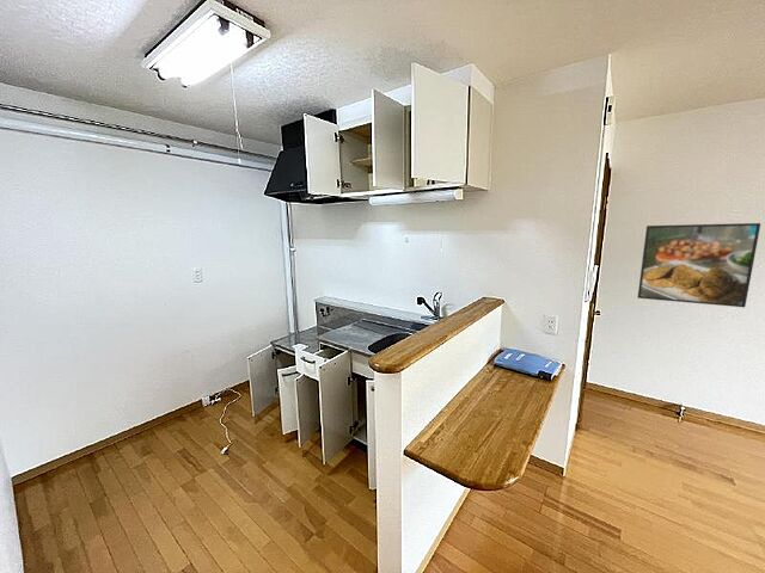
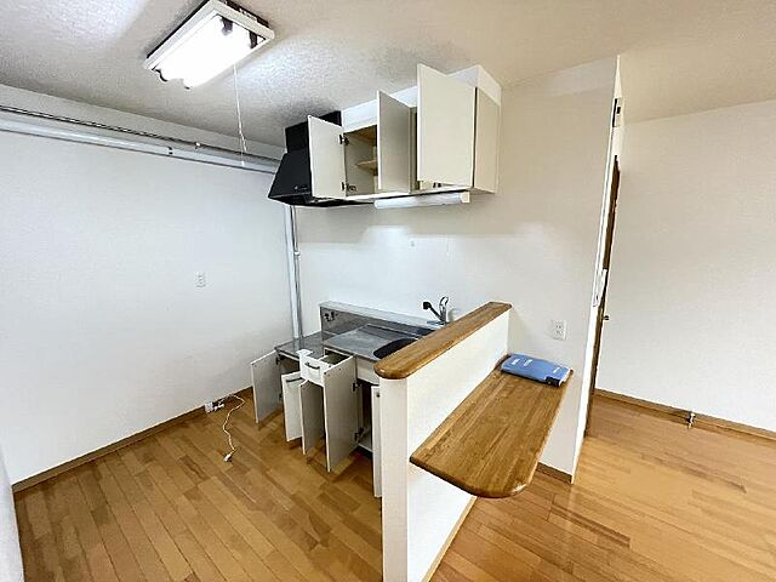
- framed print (692, 264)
